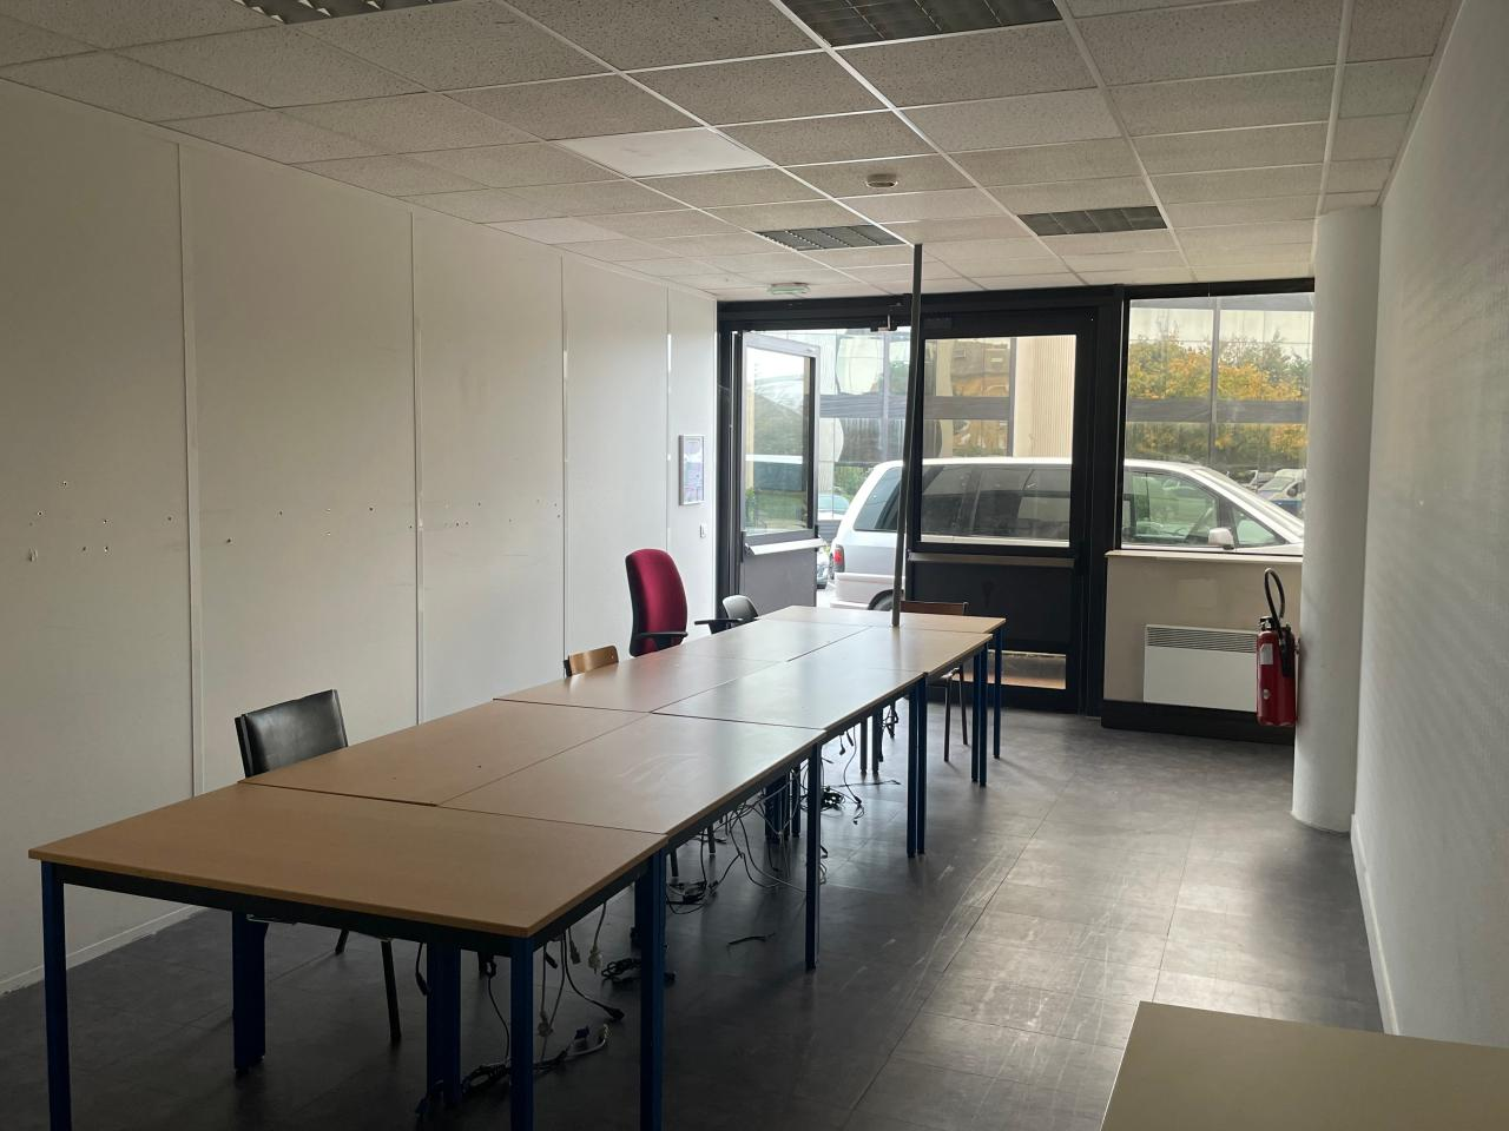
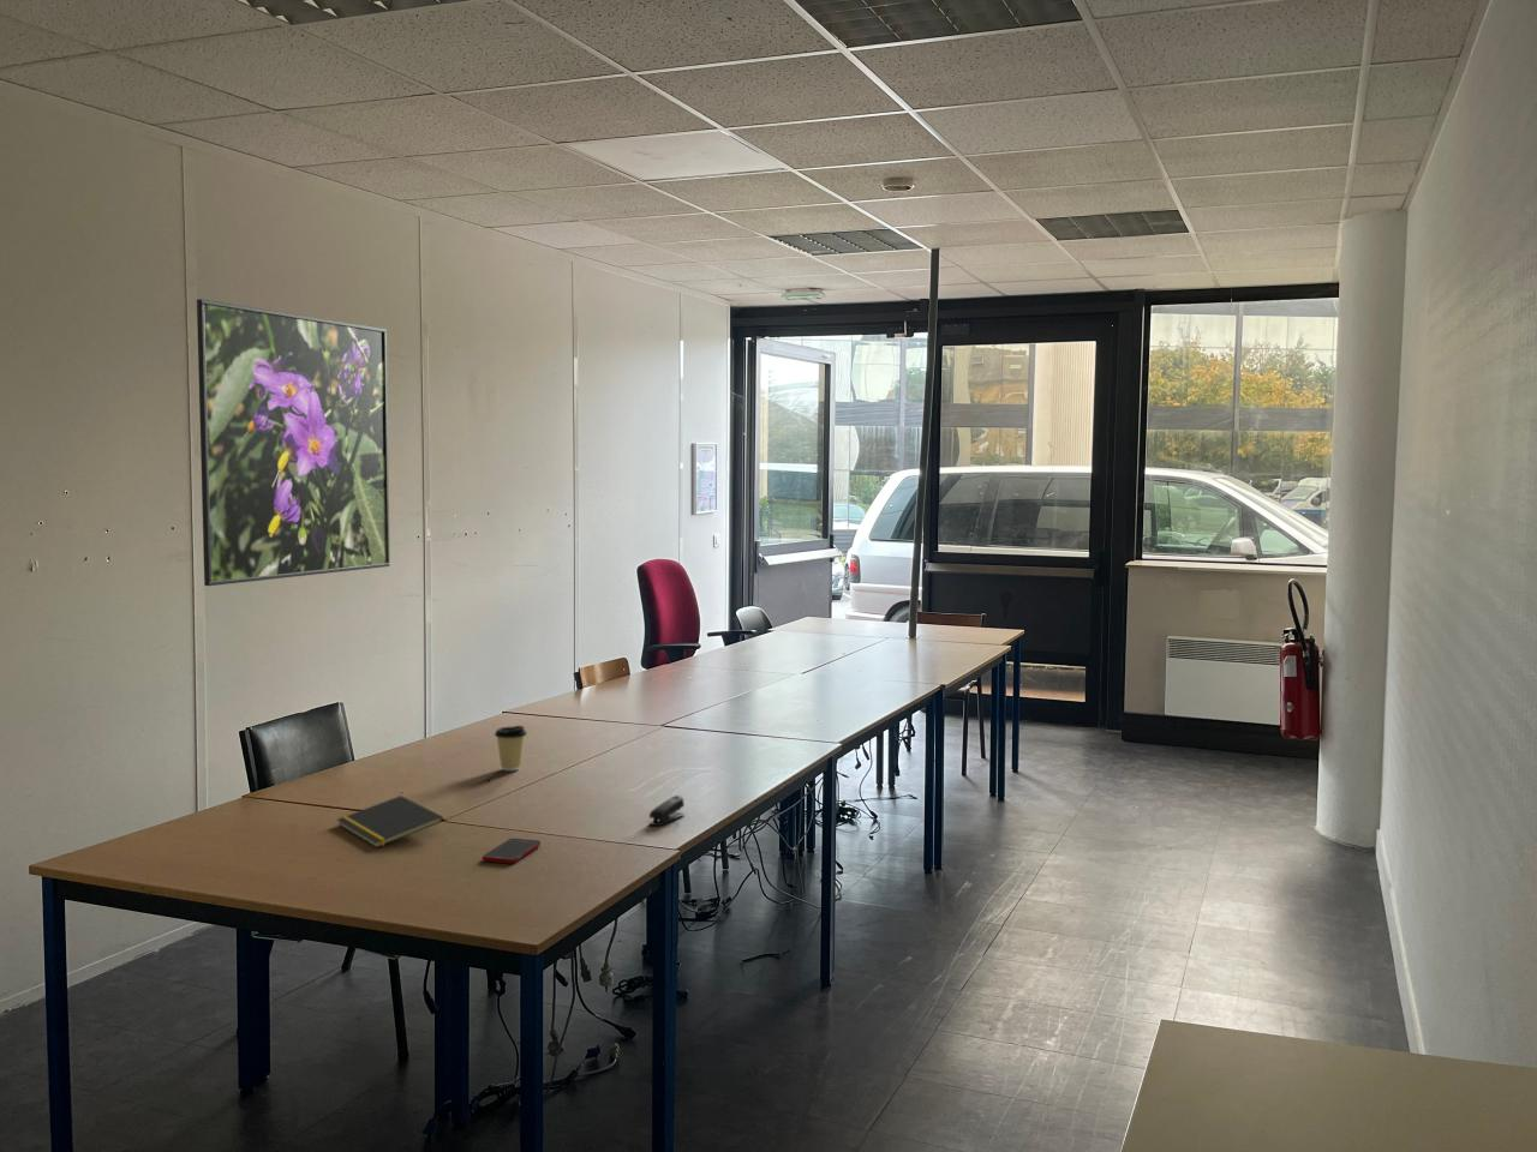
+ cell phone (512, 849)
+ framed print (303, 447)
+ notepad (388, 819)
+ coffee cup (511, 748)
+ stapler (667, 810)
